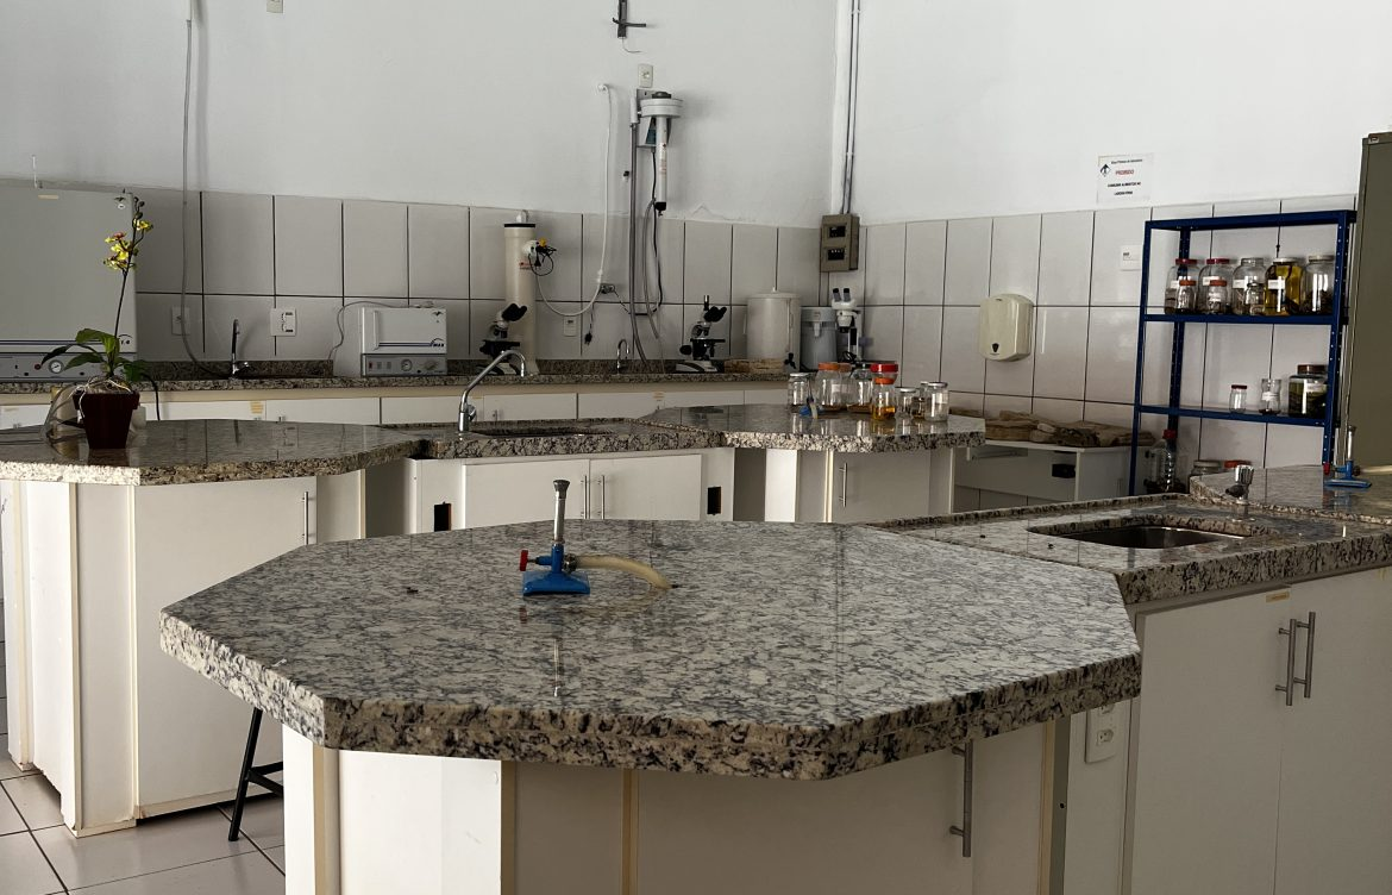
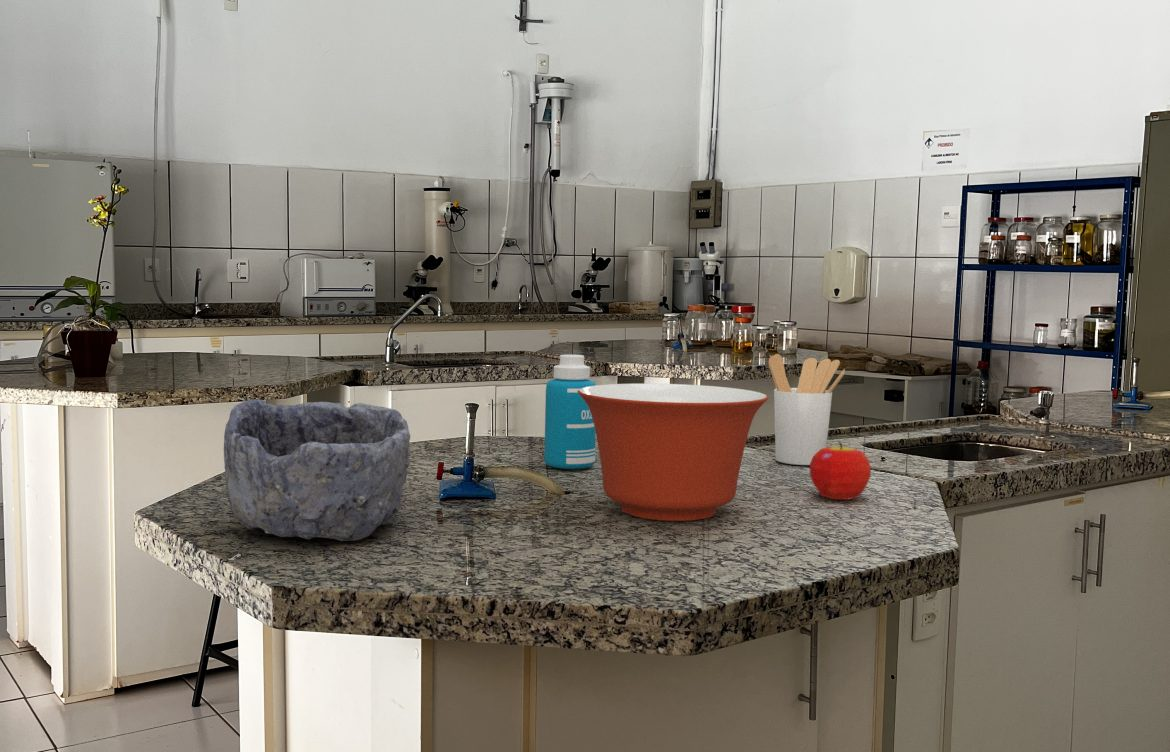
+ mixing bowl (670, 451)
+ fruit (840, 469)
+ bowl (319, 466)
+ utensil holder (807, 407)
+ bottle (570, 410)
